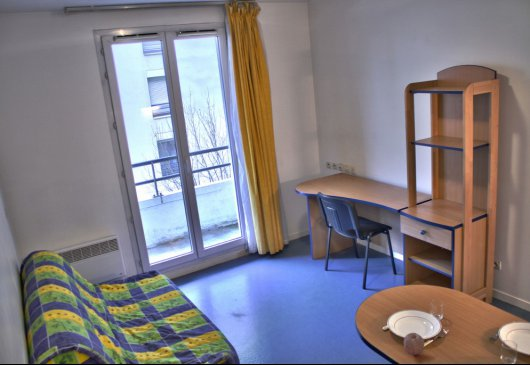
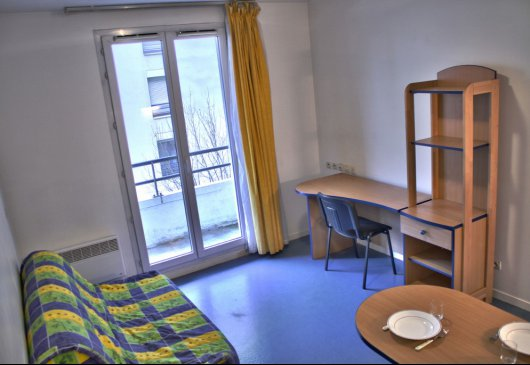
- fruit (414, 344)
